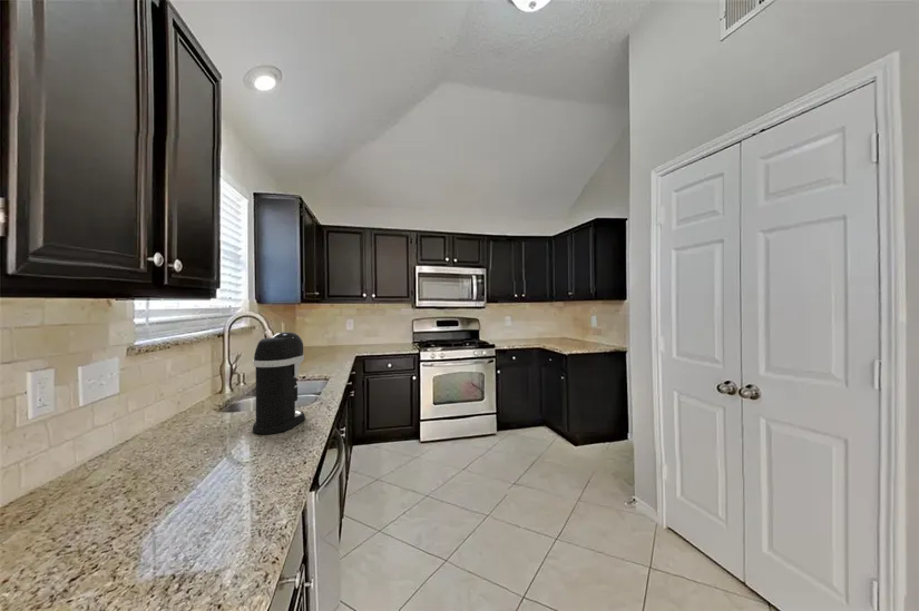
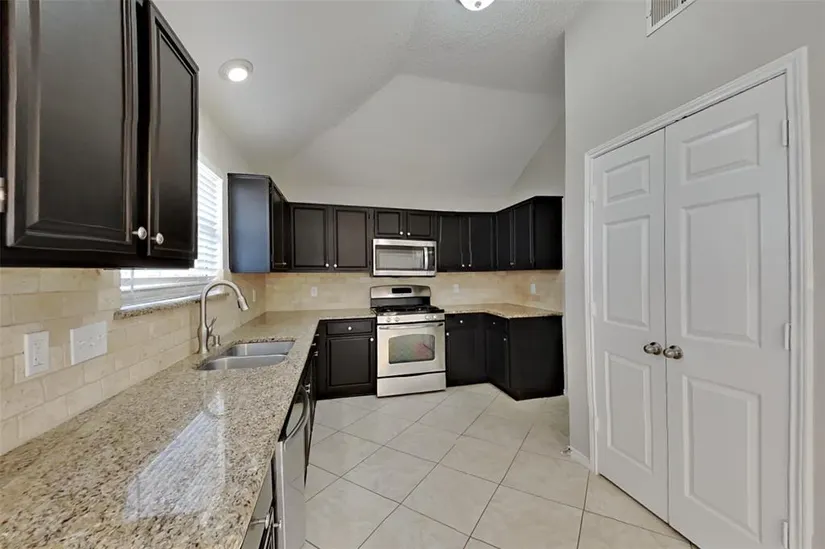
- coffee maker (280, 378)
